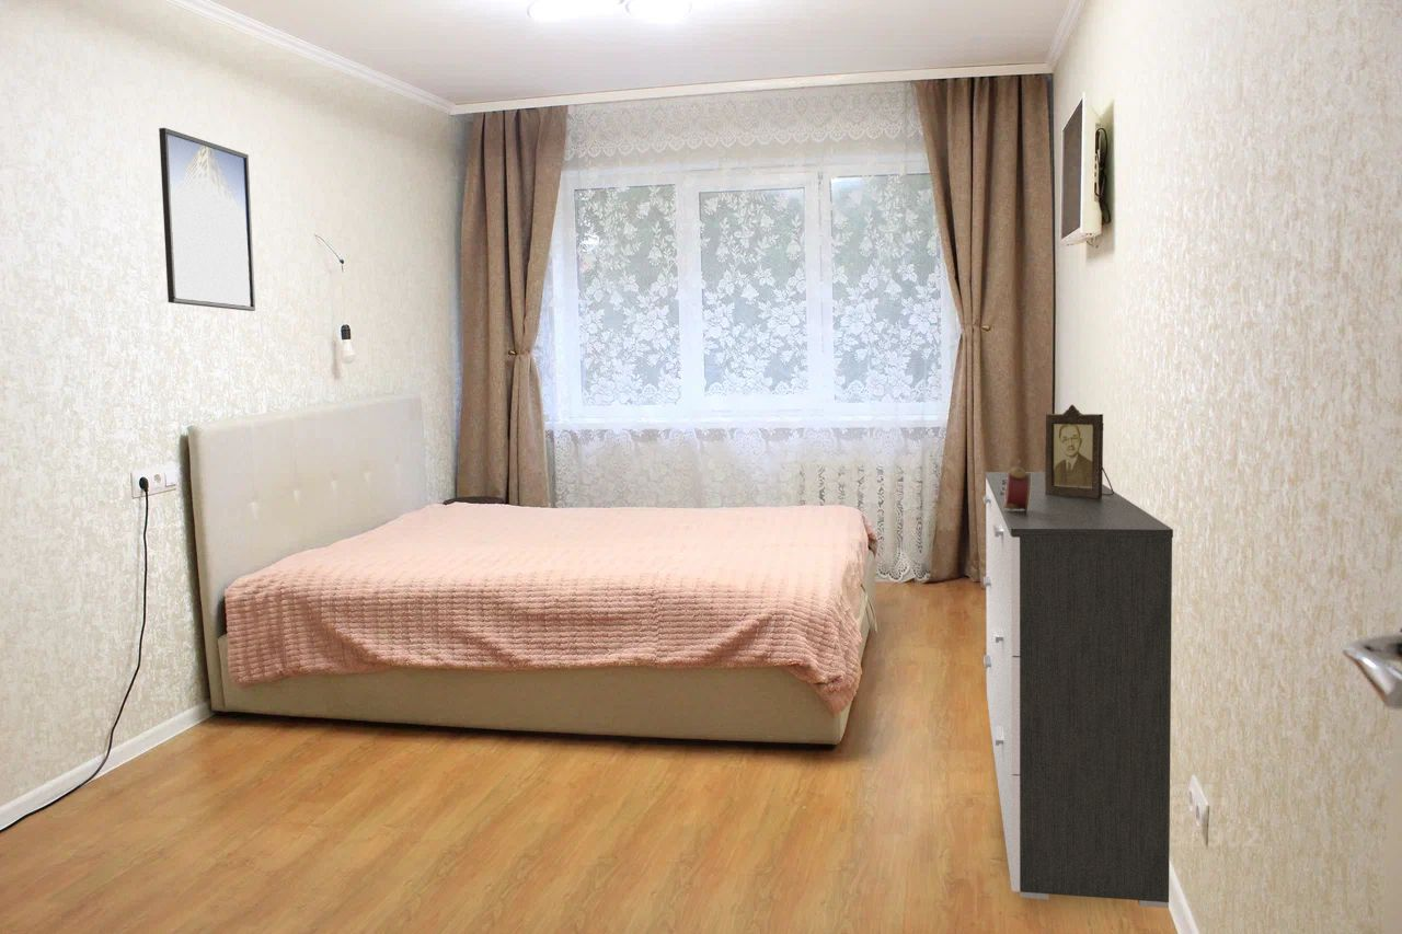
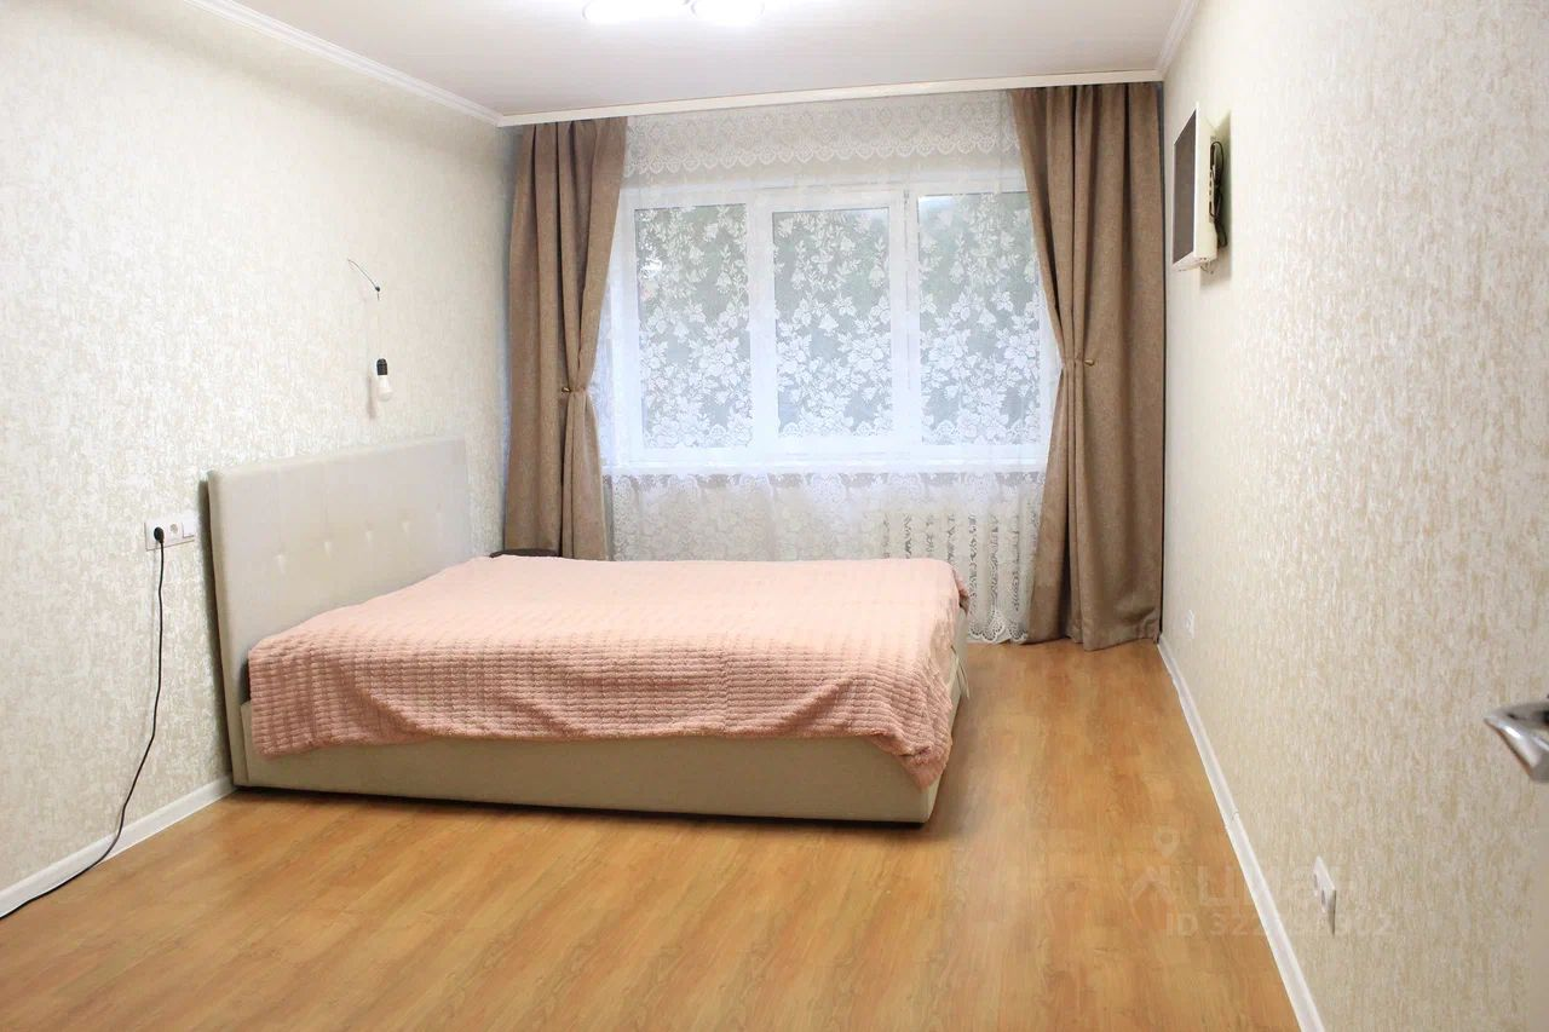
- dresser (1052, 637)
- photo frame (1082, 449)
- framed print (209, 224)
- alarm clock (1014, 484)
